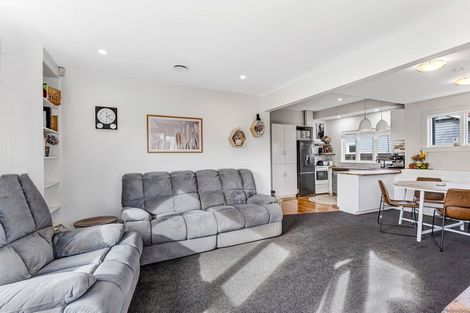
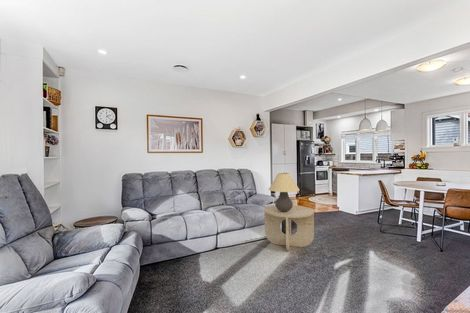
+ table lamp (283, 192)
+ side table (288, 227)
